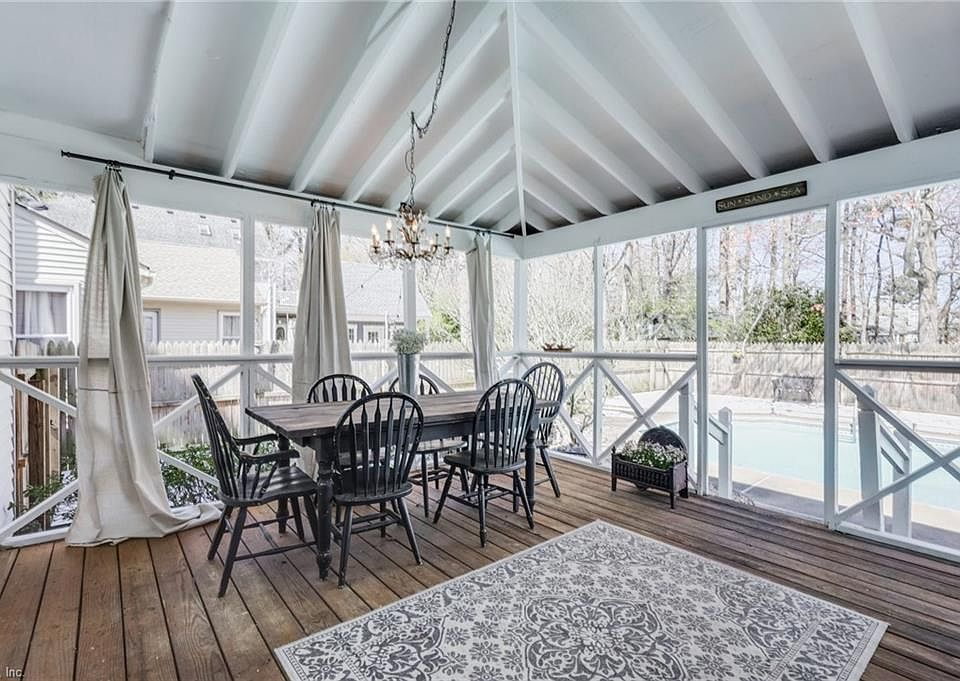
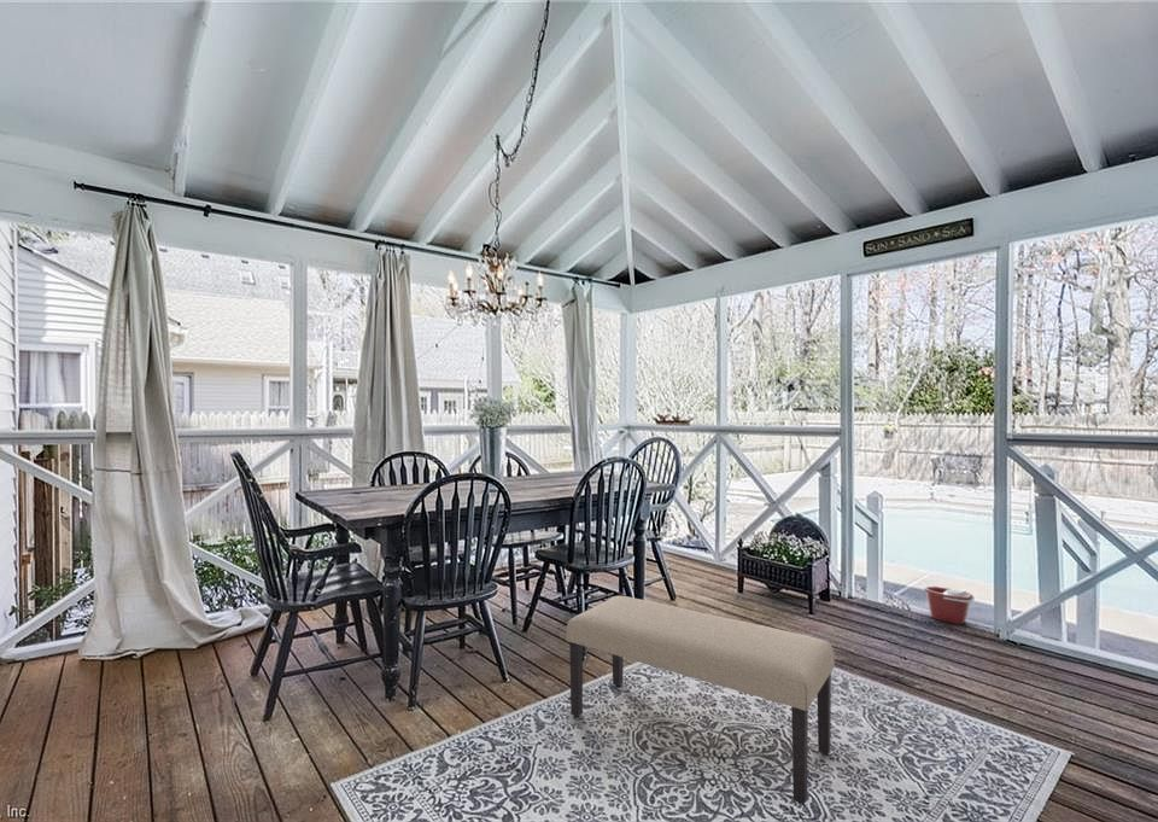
+ bucket (947, 602)
+ bench (692, 677)
